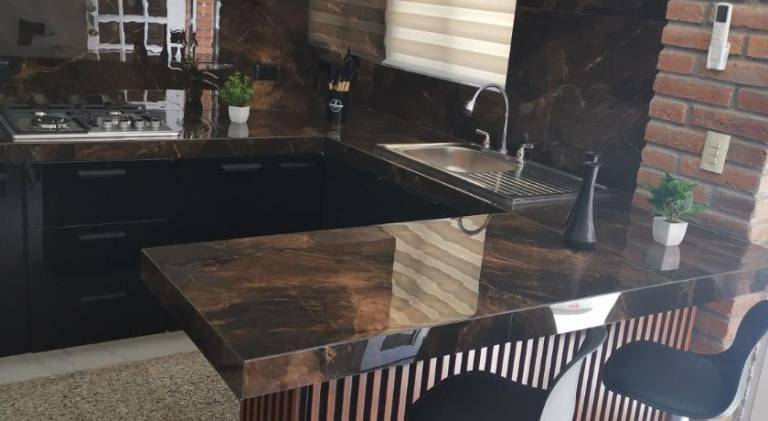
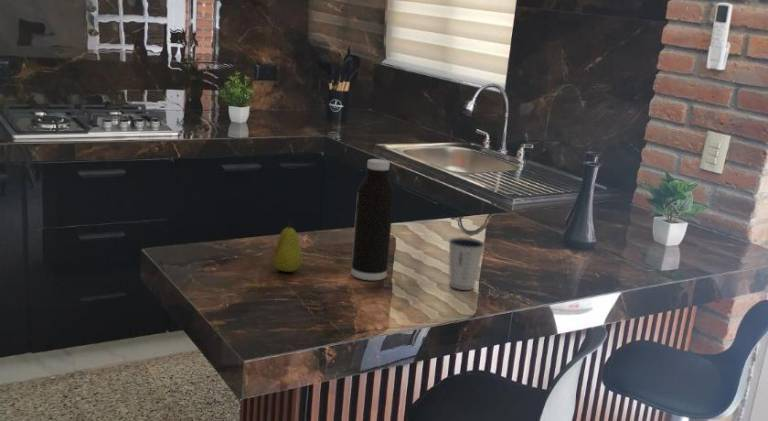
+ fruit (288, 245)
+ water bottle (373, 218)
+ dixie cup (464, 264)
